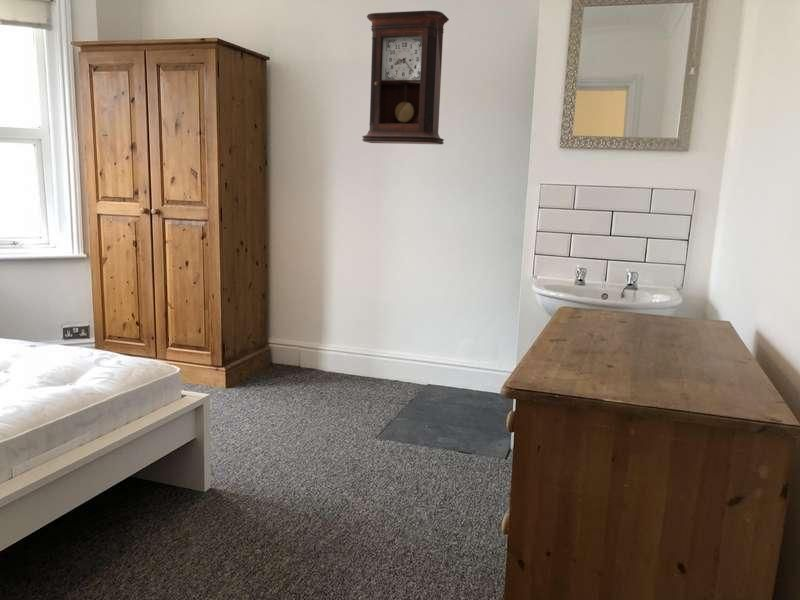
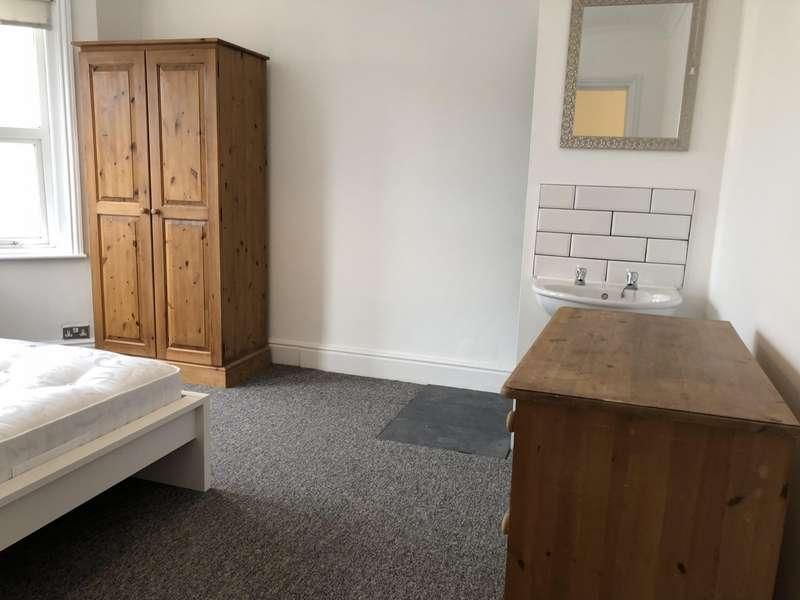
- pendulum clock (403, 80)
